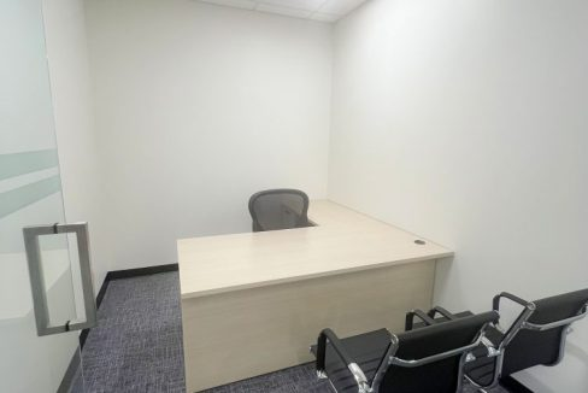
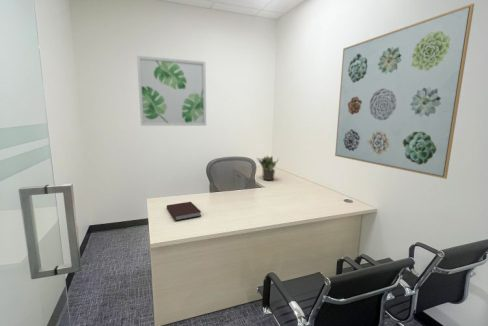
+ wall art (385, 101)
+ potted plant (267, 166)
+ wall art (173, 93)
+ notebook (183, 210)
